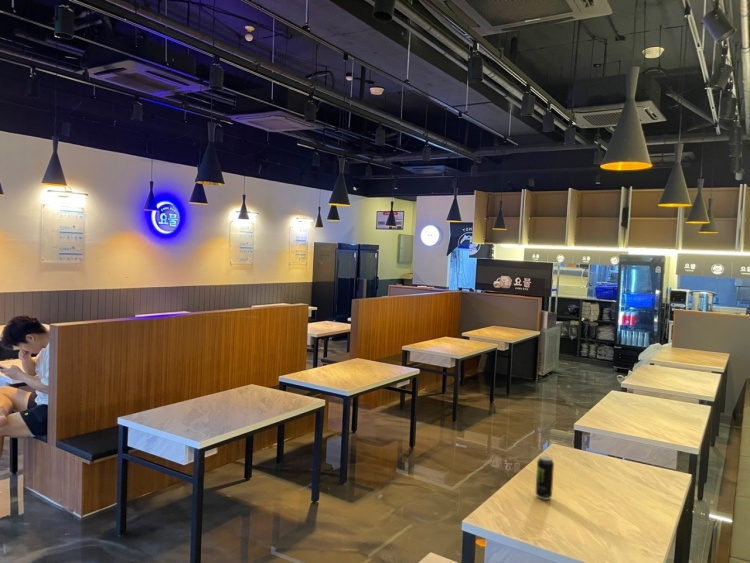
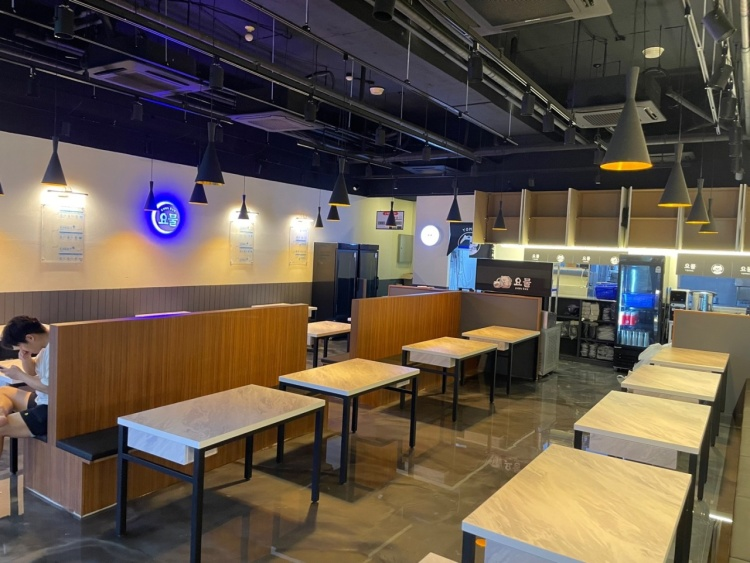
- beverage can (544, 477)
